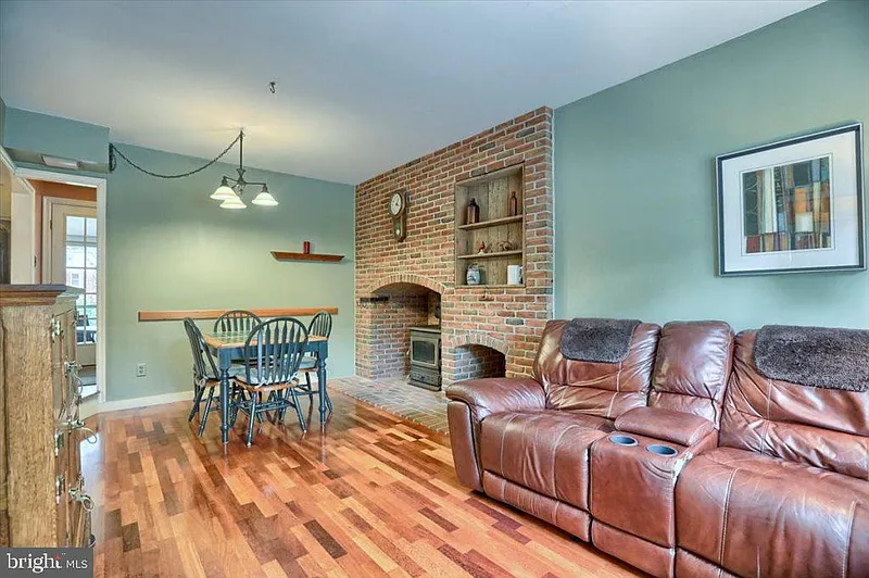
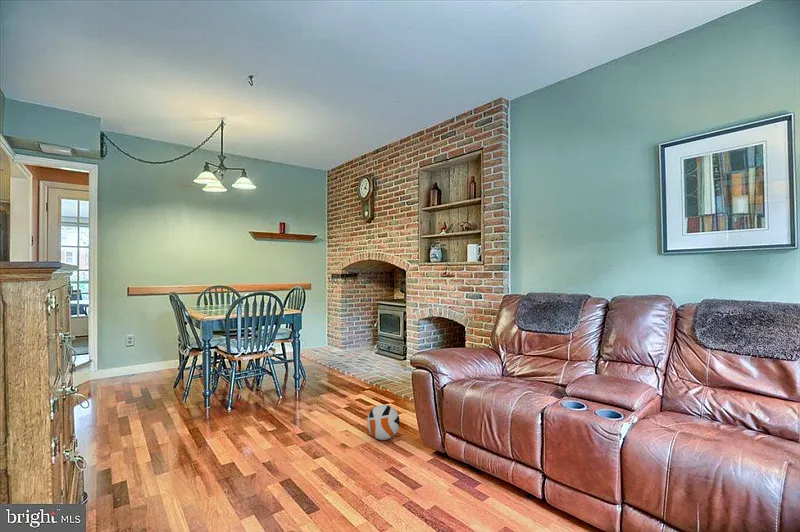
+ ball (383, 421)
